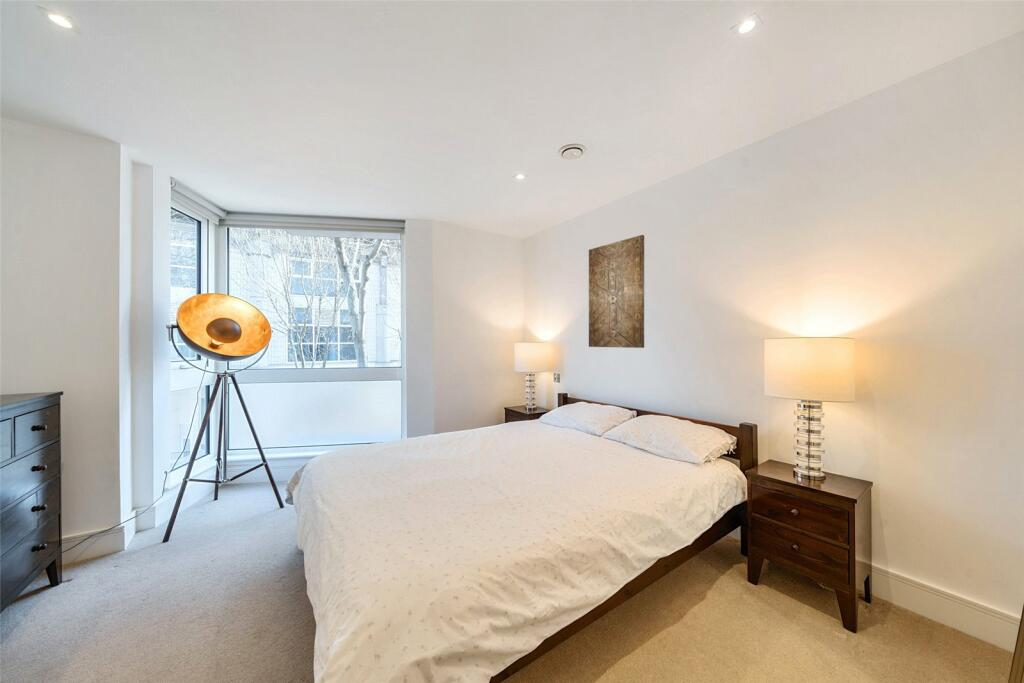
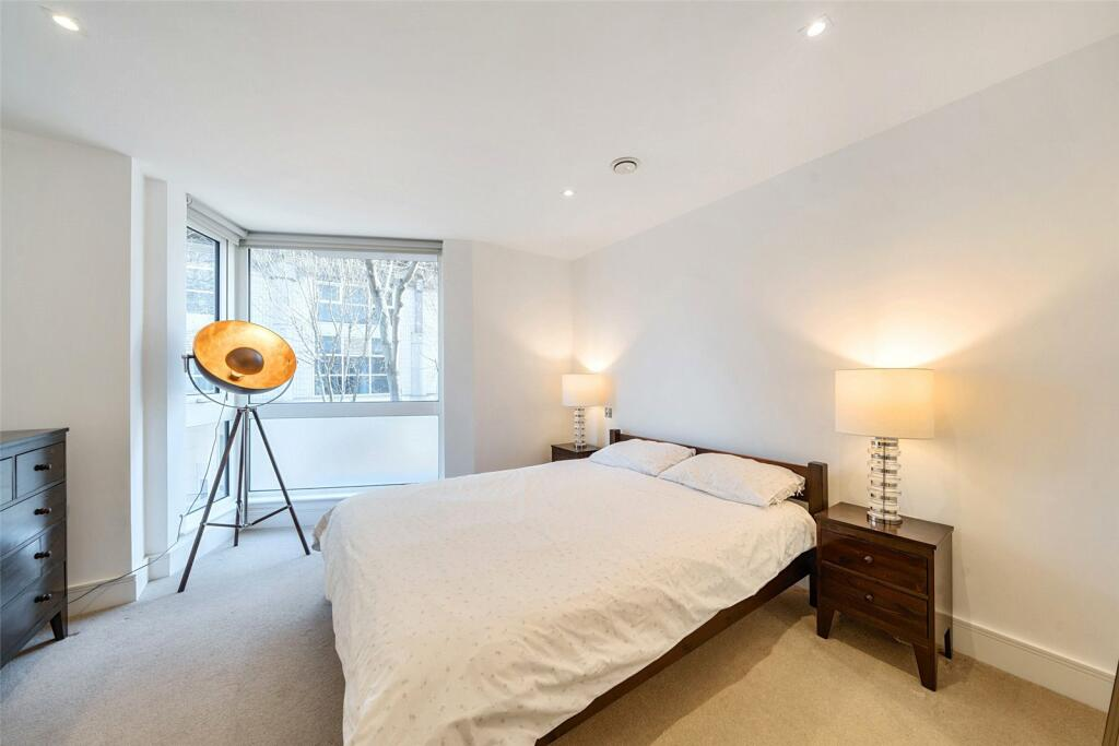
- wall art (614, 295)
